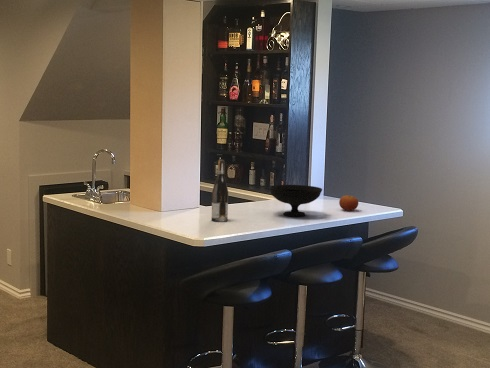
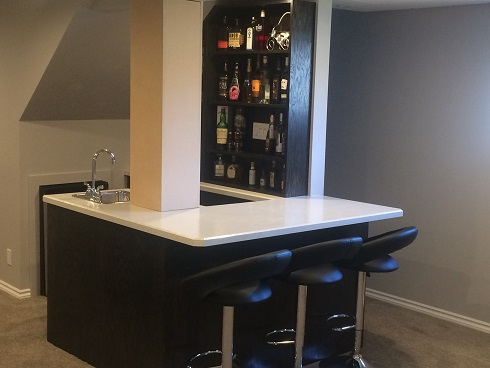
- bowl (295, 201)
- fruit (348, 203)
- wine bottle (220, 190)
